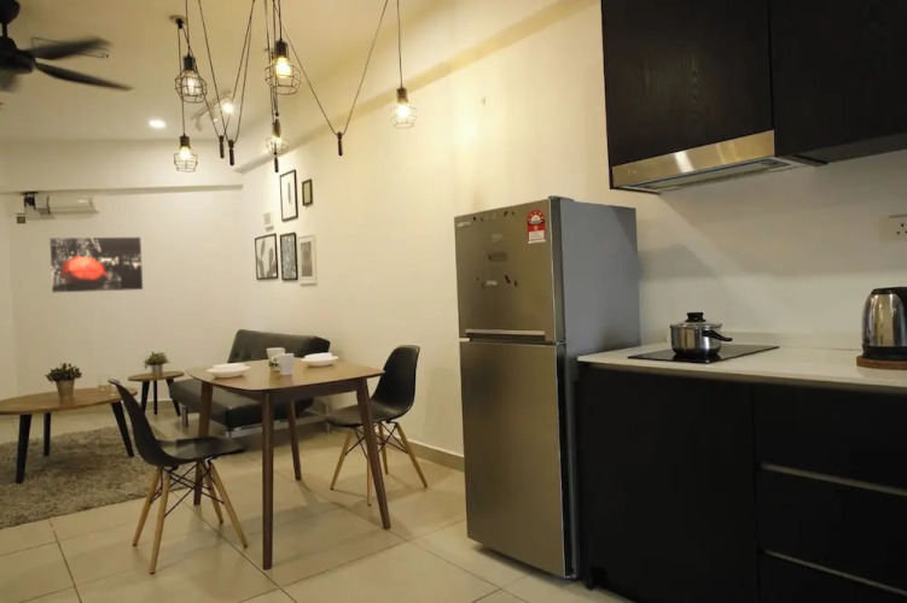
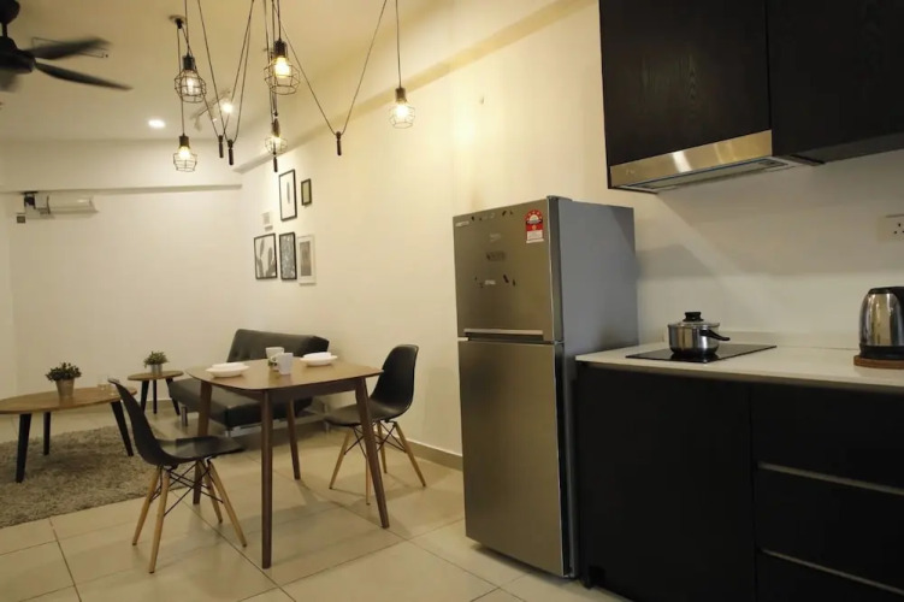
- wall art (97, 264)
